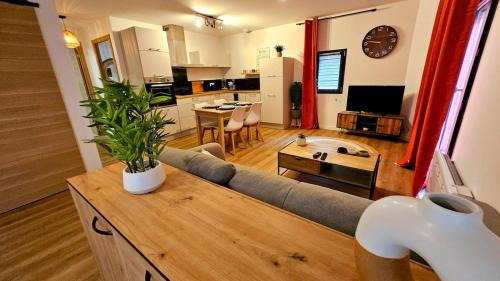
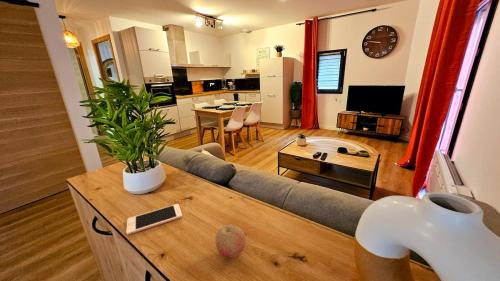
+ fruit (230, 240)
+ cell phone (155, 217)
